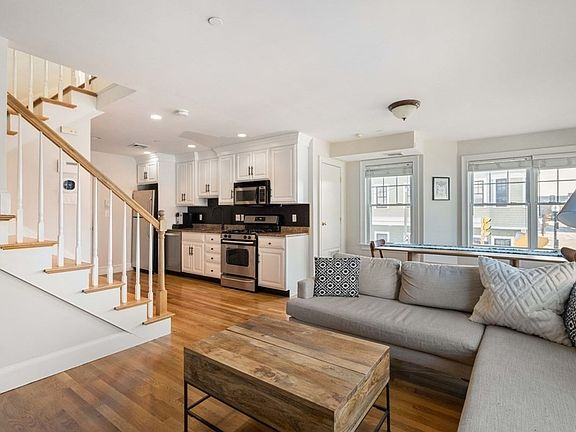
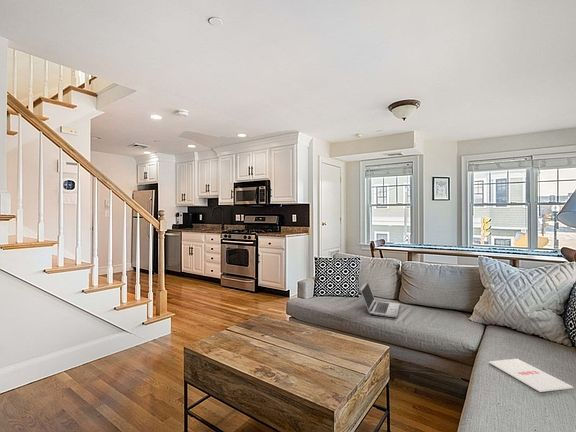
+ laptop (378, 301)
+ magazine (527, 373)
